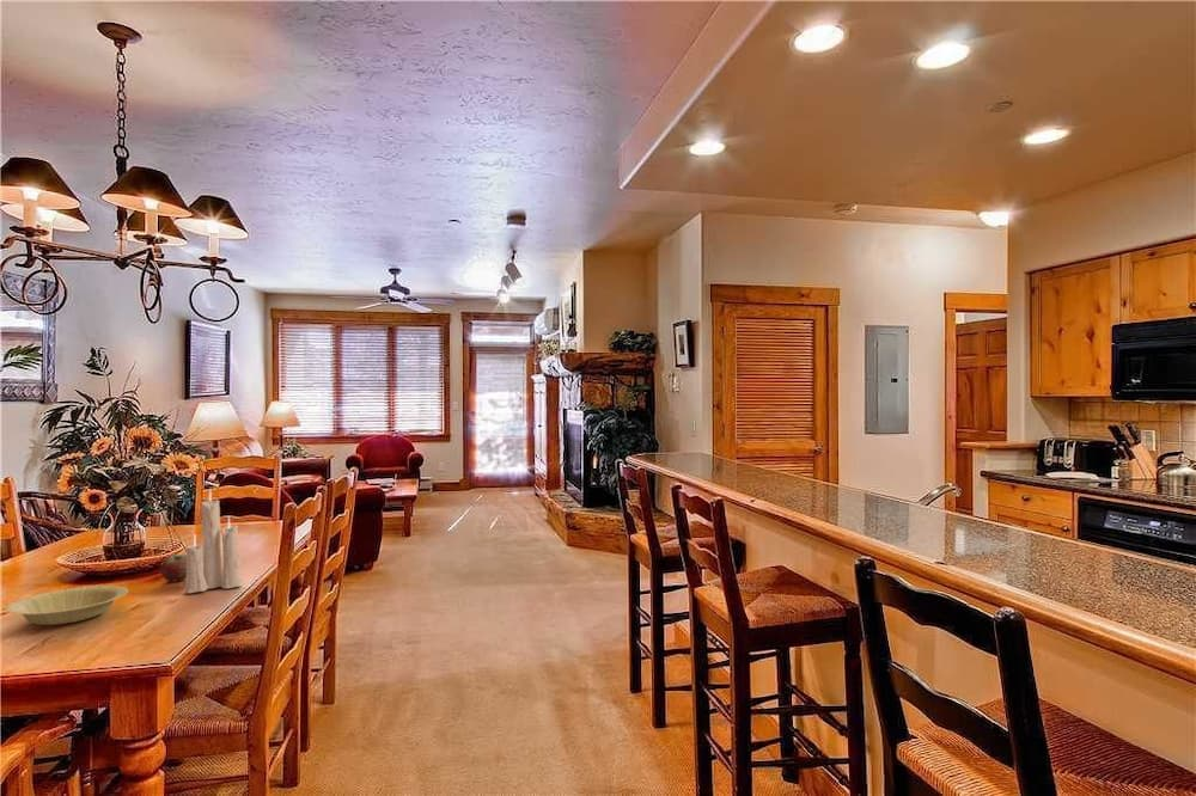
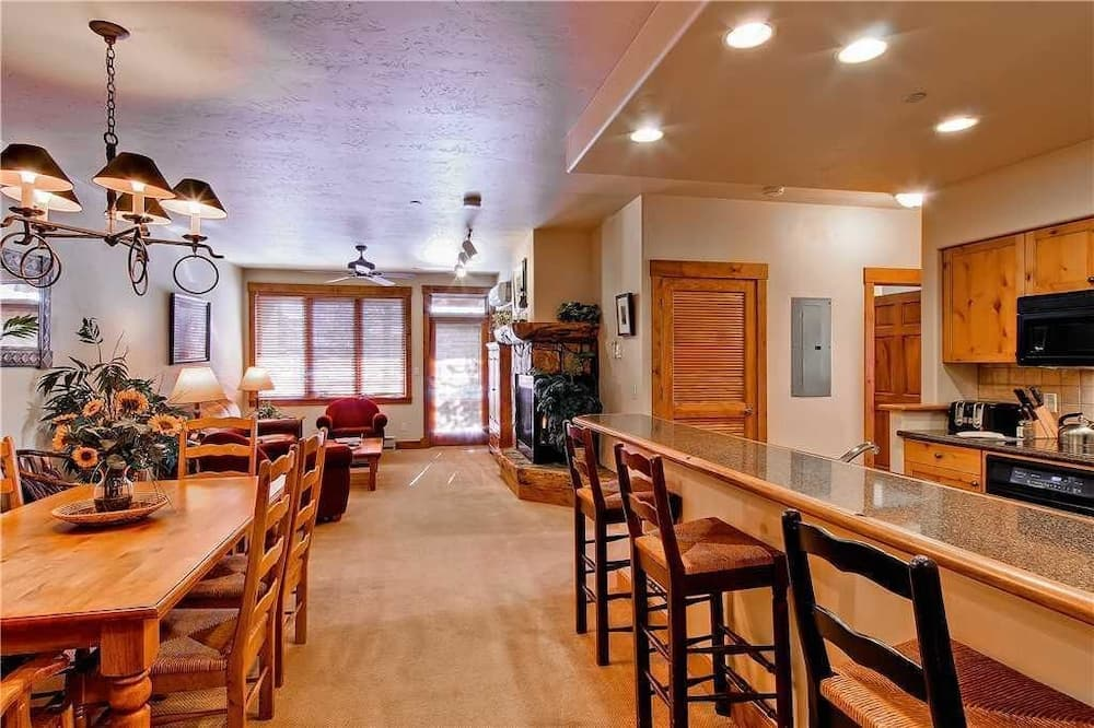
- apple (177, 568)
- candle (213, 535)
- bowl (69, 607)
